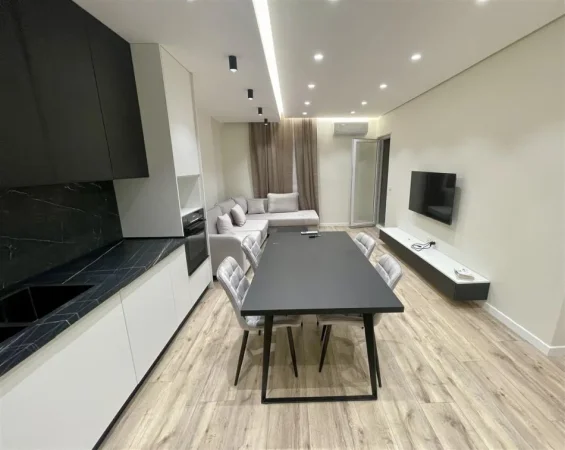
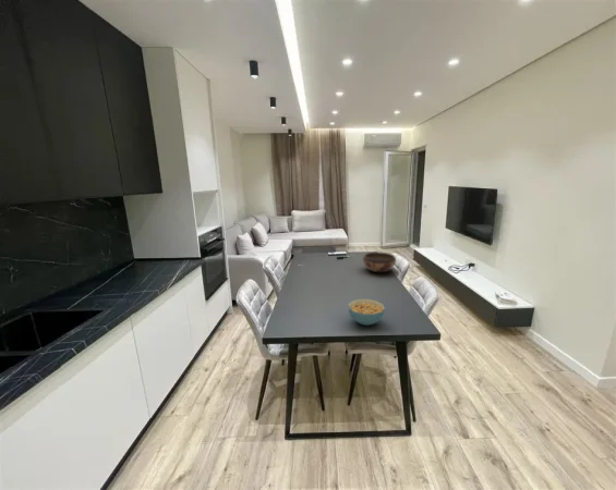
+ decorative bowl (378, 262)
+ cereal bowl (365, 314)
